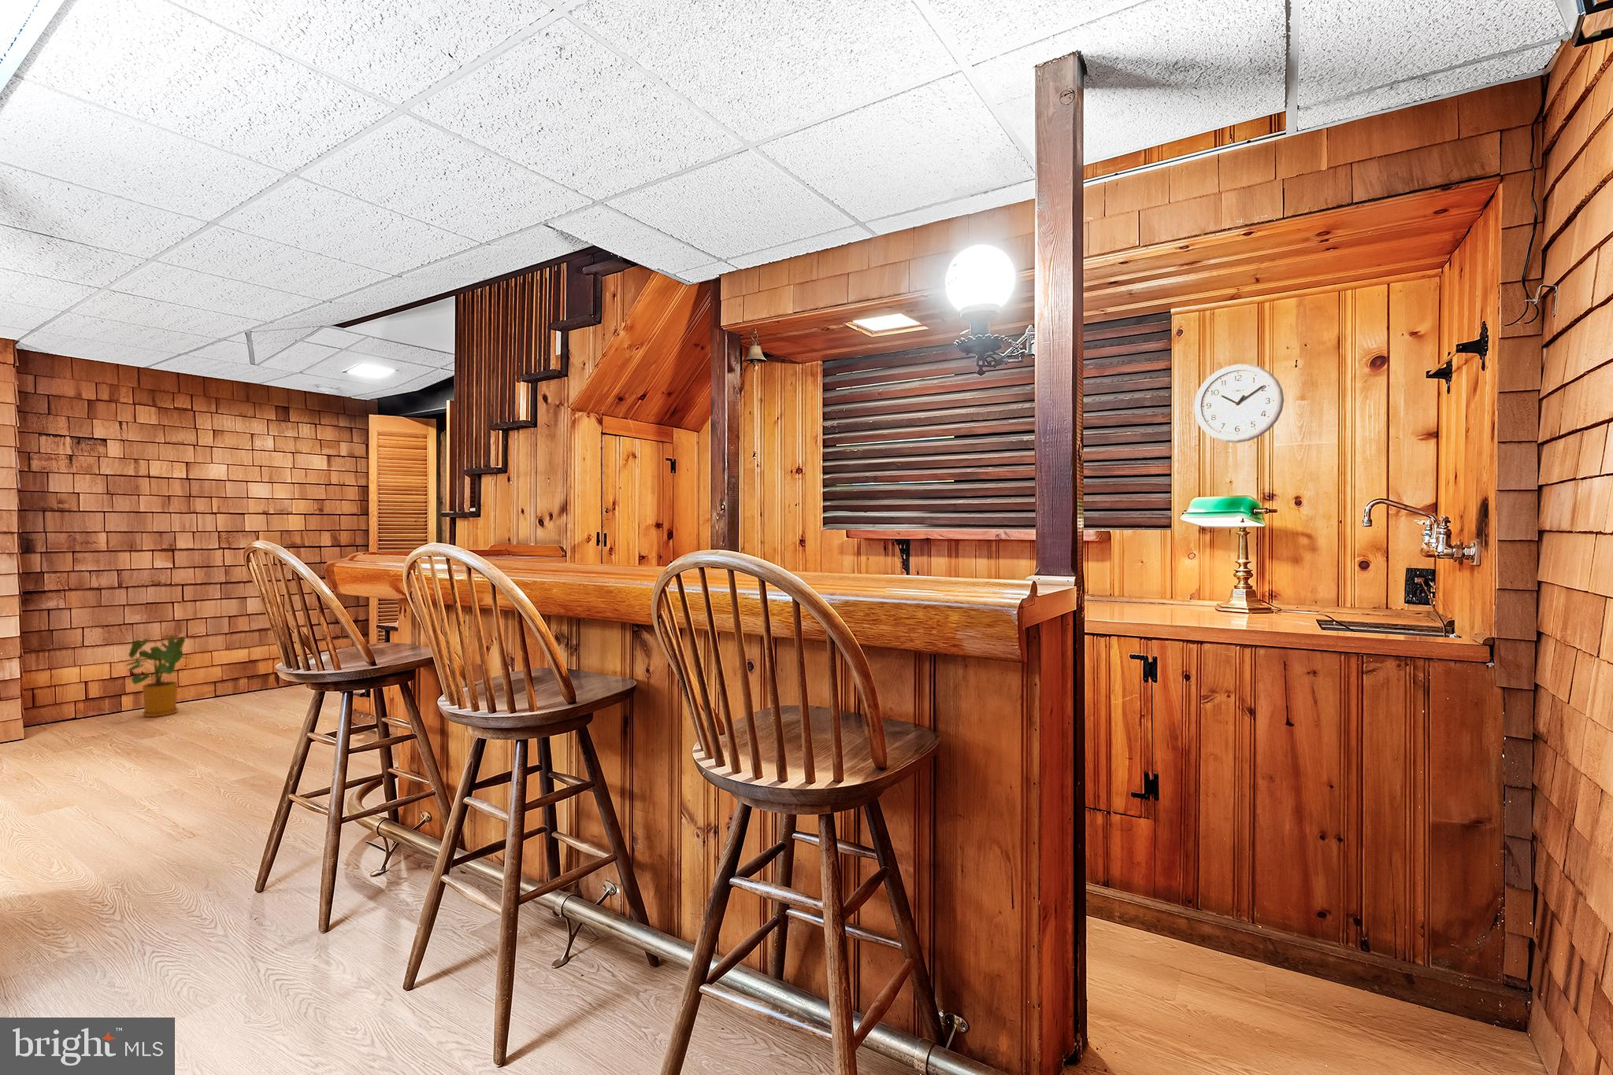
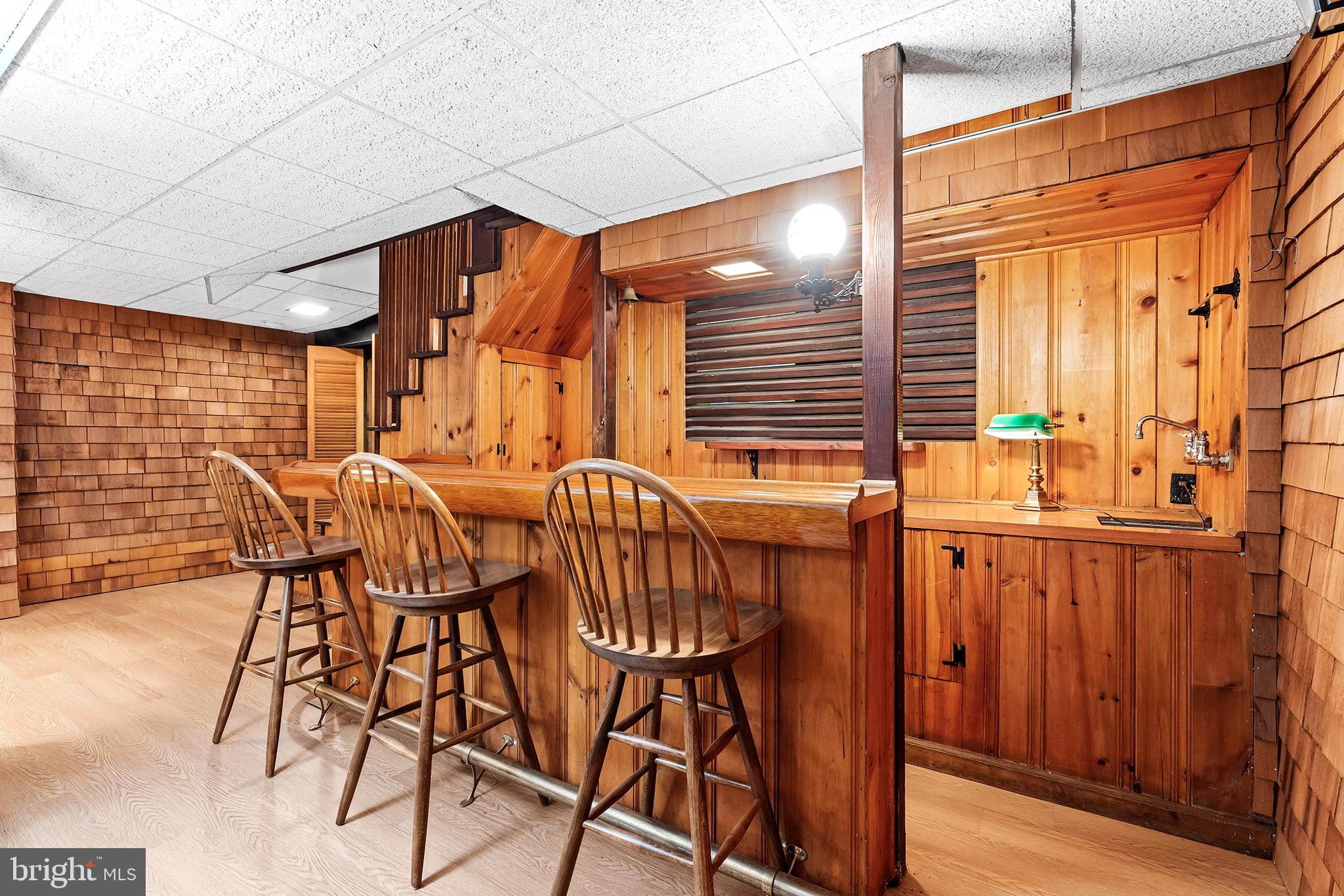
- house plant (156, 675)
- wall clock (1237, 403)
